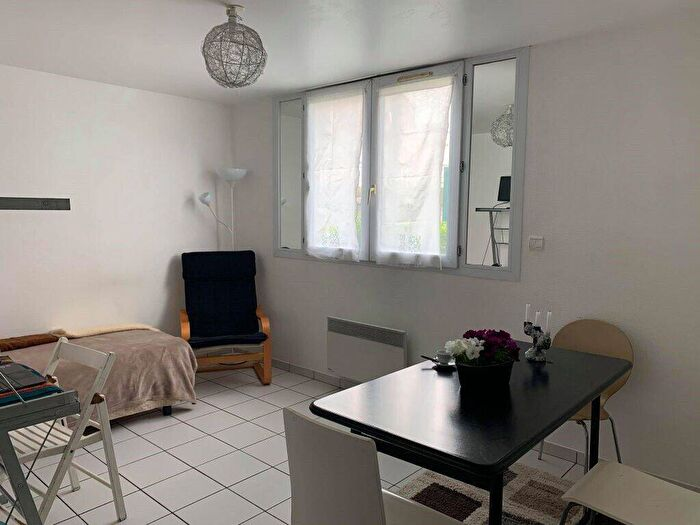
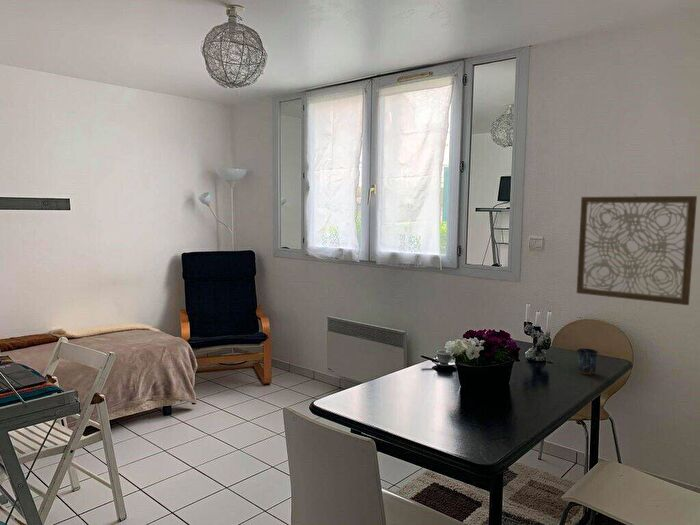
+ mug (585, 362)
+ wall art (628, 249)
